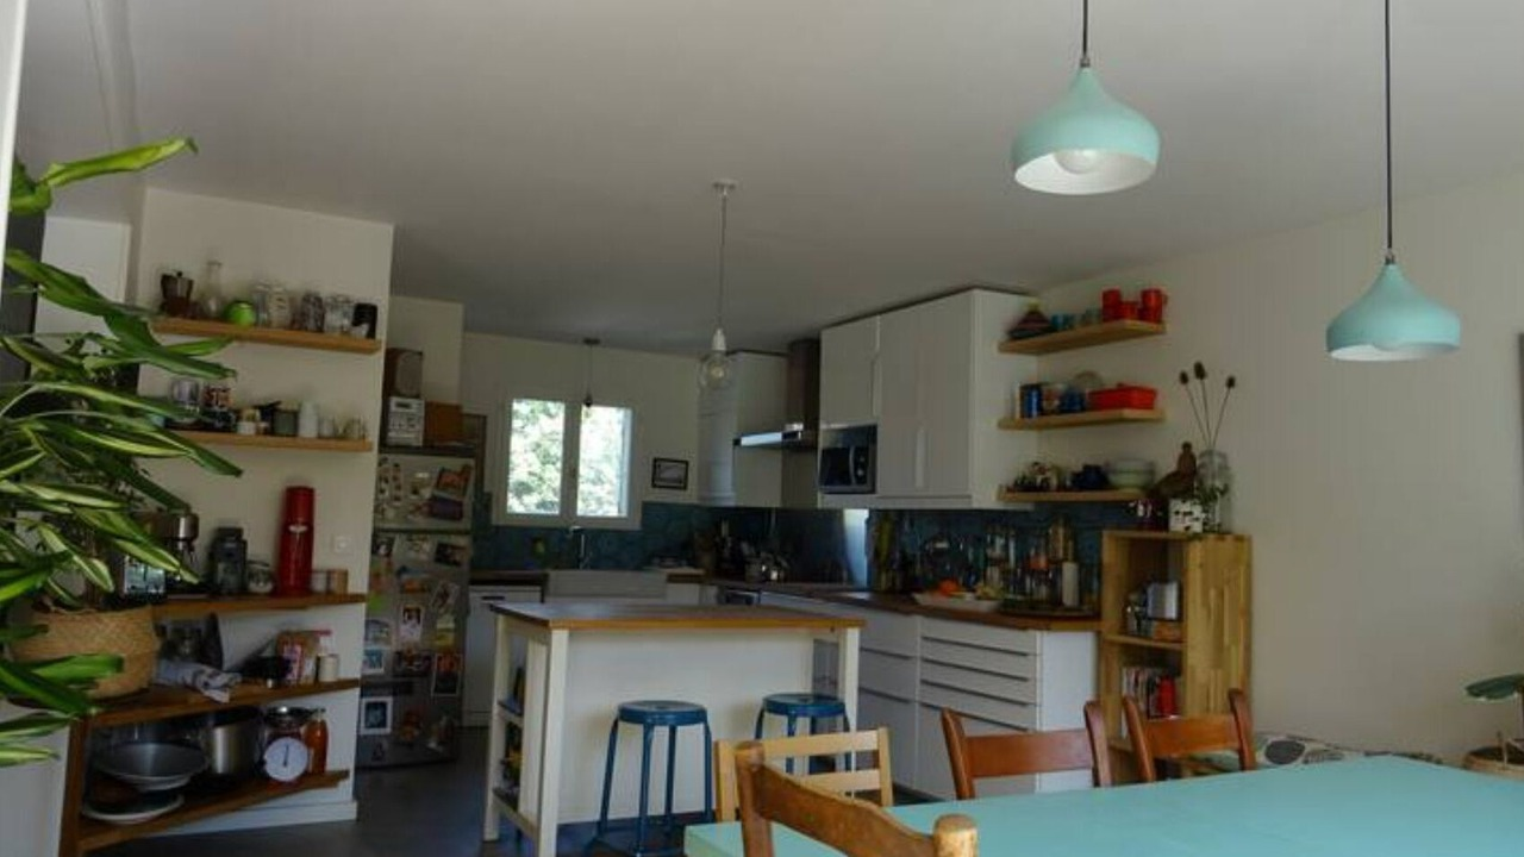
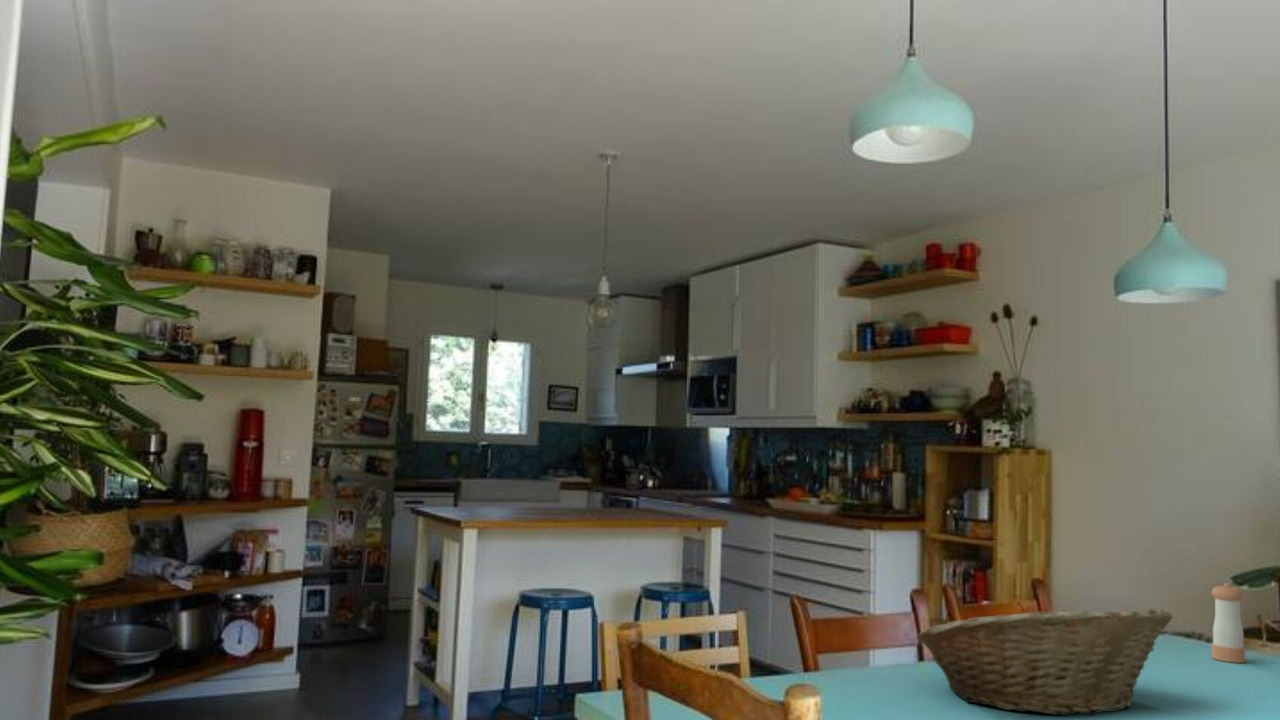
+ fruit basket (1043, 646)
+ pepper shaker (1227, 621)
